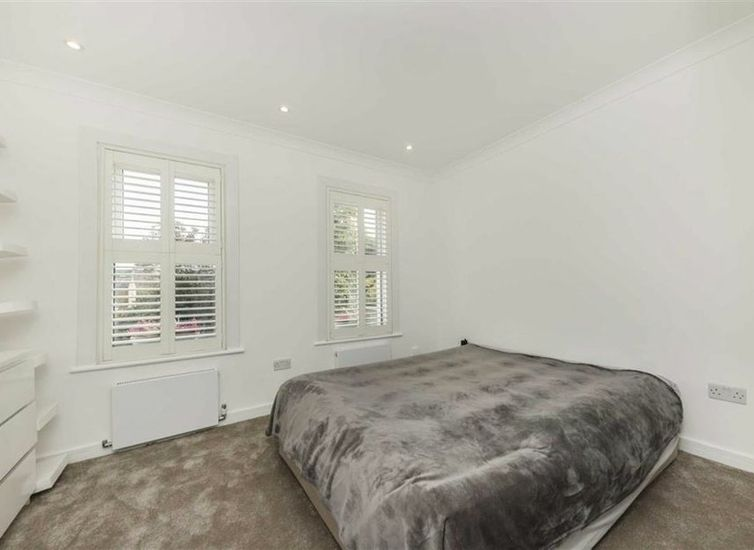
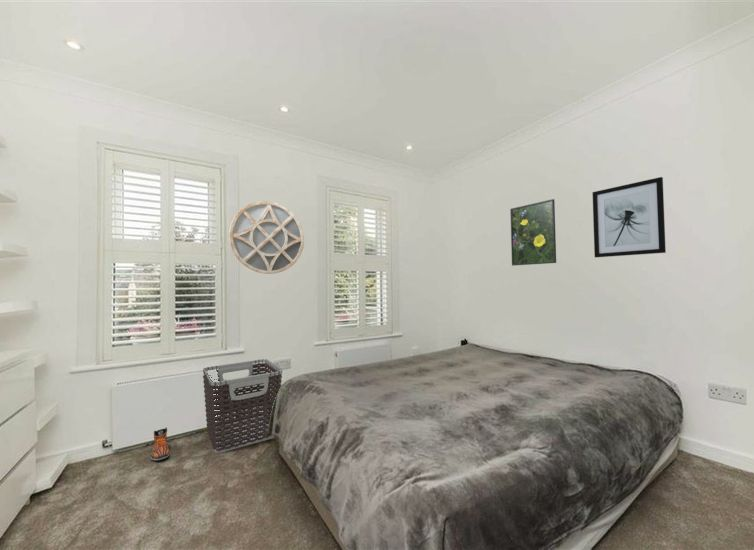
+ home mirror (268, 237)
+ clothes hamper (242, 401)
+ sneaker (159, 442)
+ wall art (626, 220)
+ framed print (532, 234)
